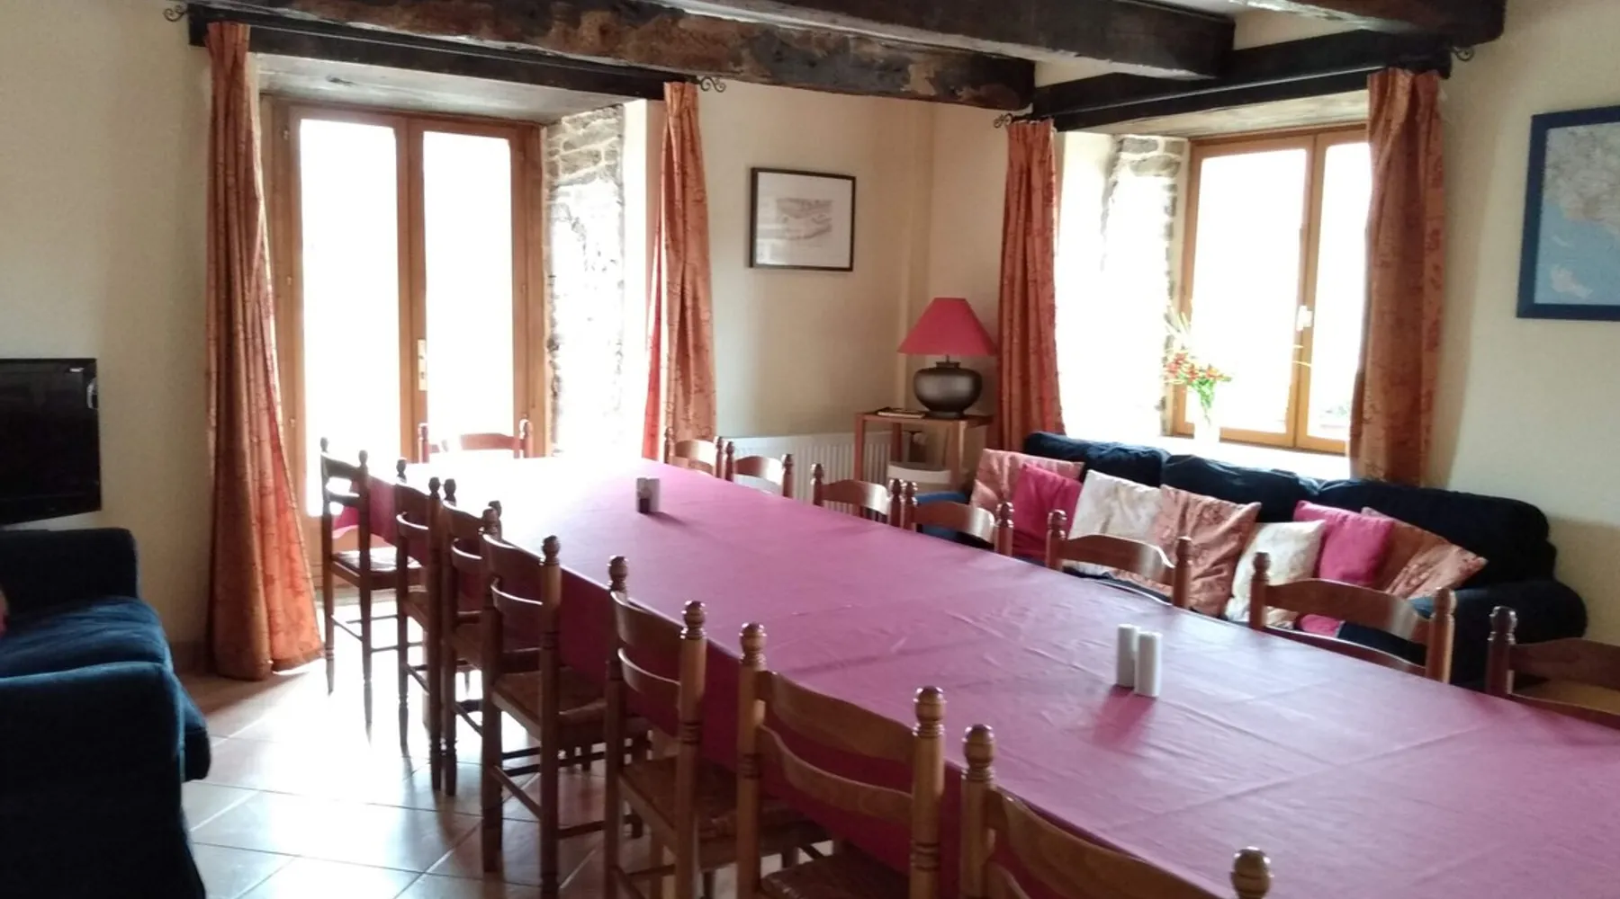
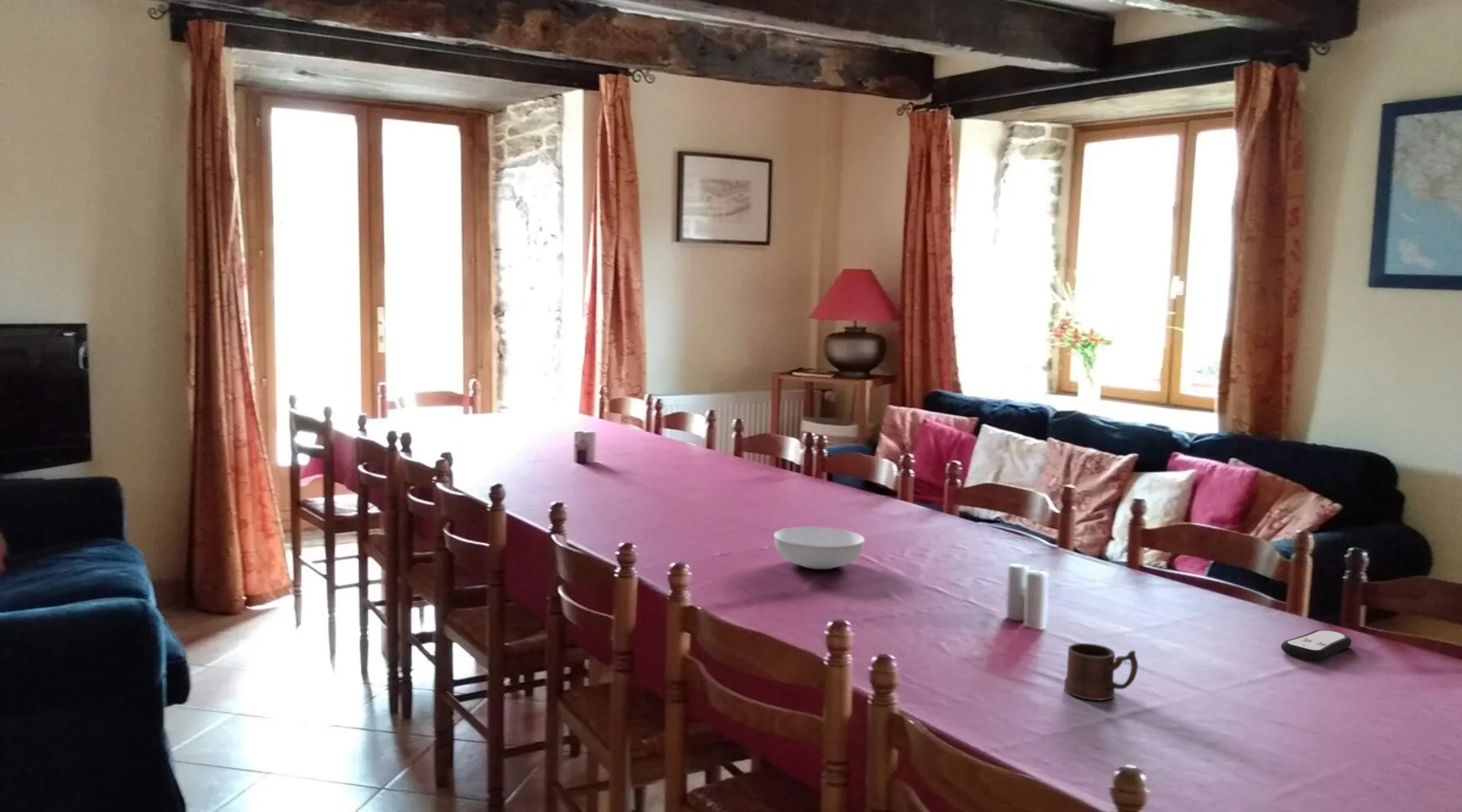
+ serving bowl (819, 550)
+ mug (1101, 668)
+ remote control (1318, 643)
